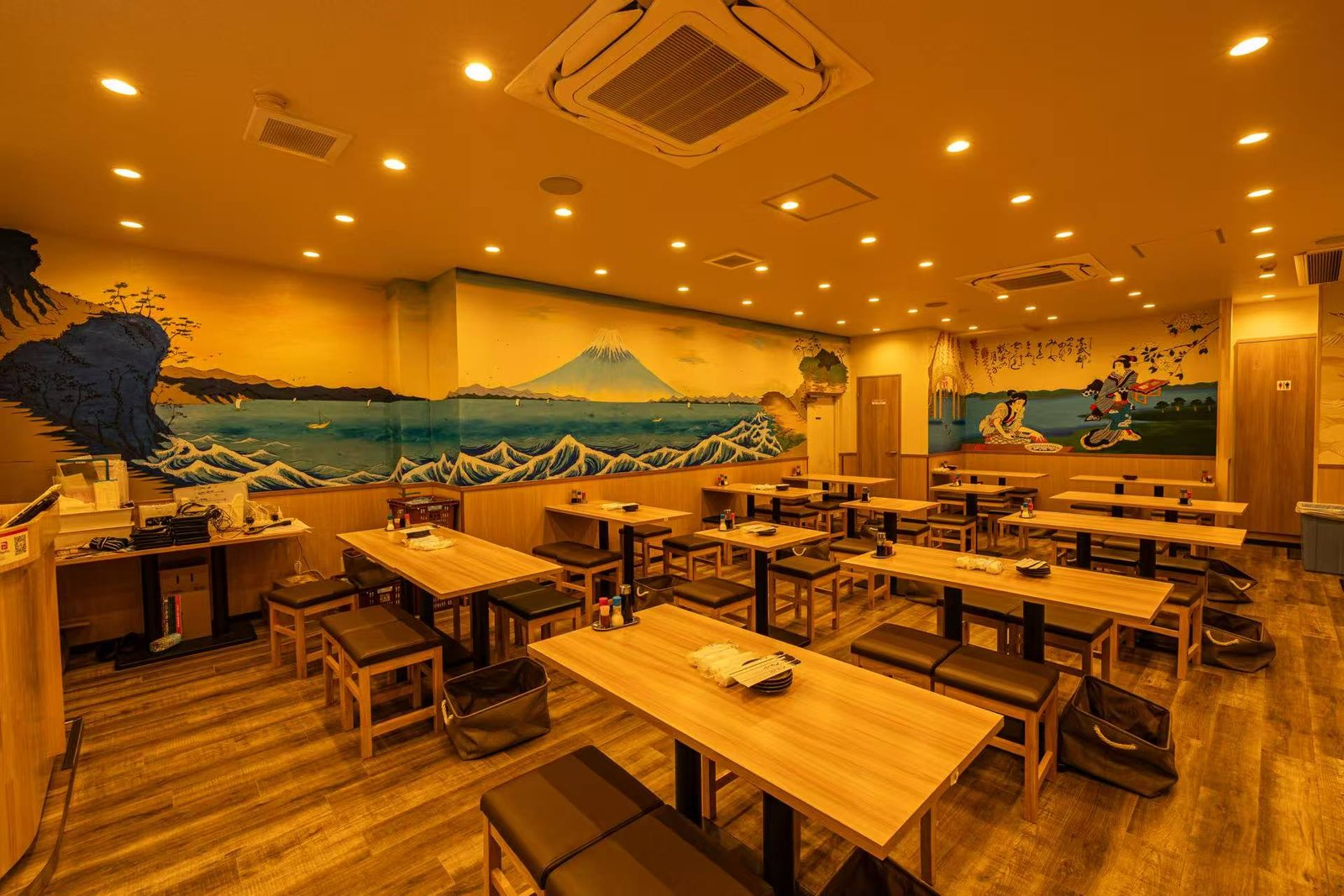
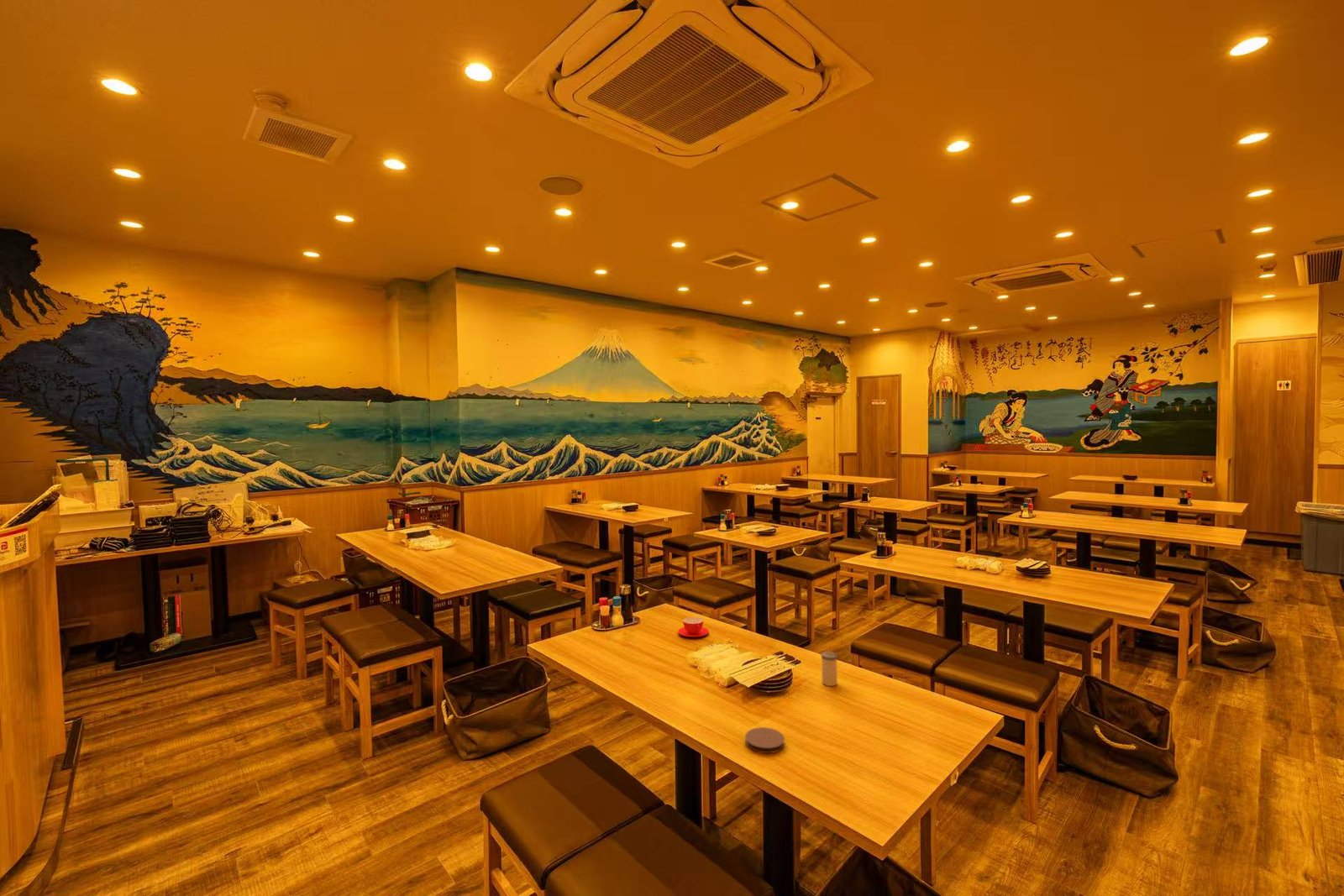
+ coaster (764, 740)
+ salt shaker (829, 668)
+ teacup (693, 626)
